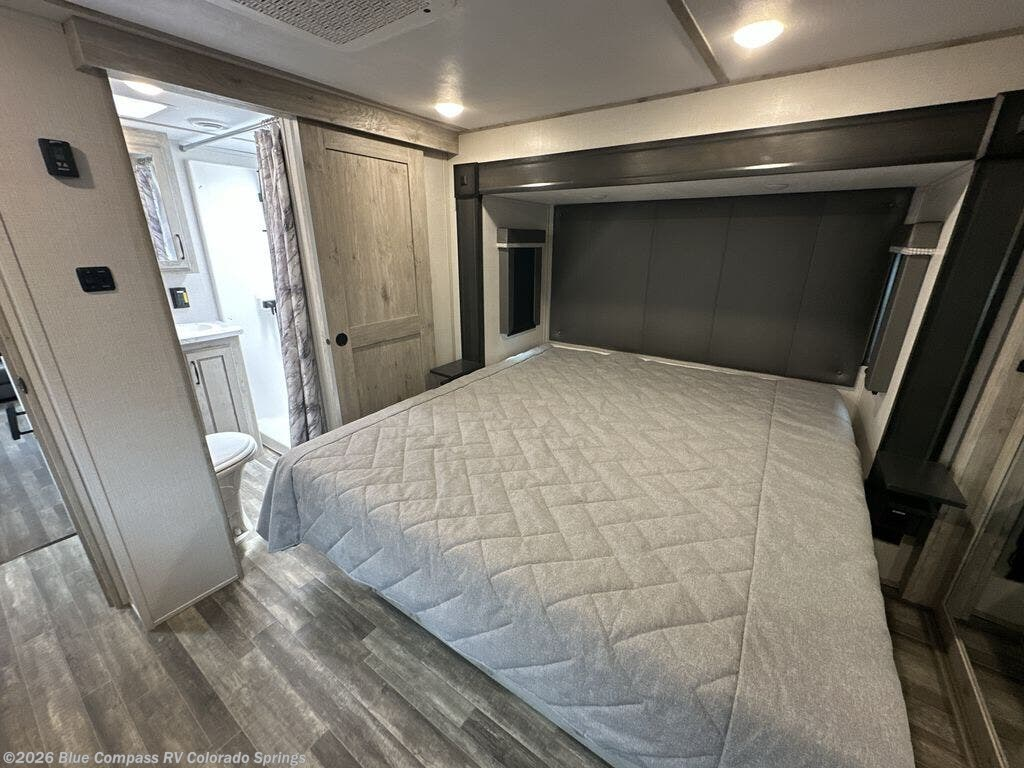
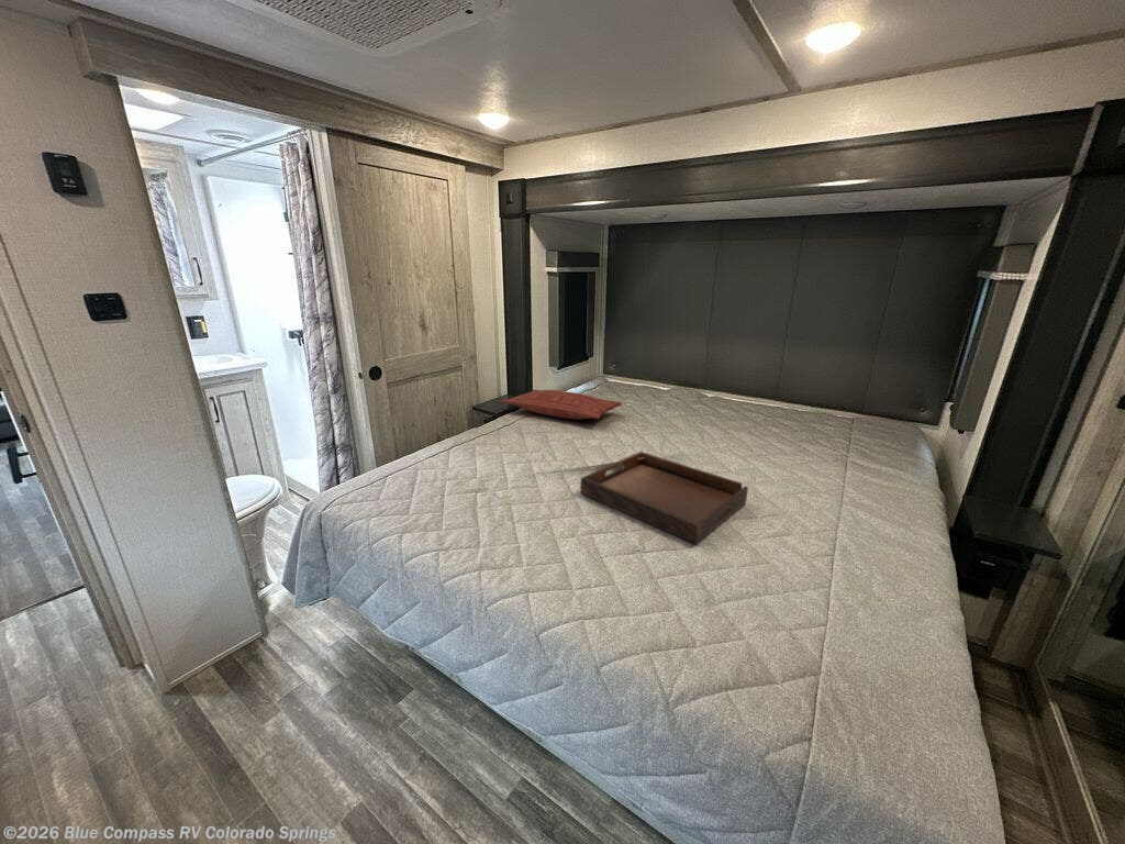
+ serving tray (664, 489)
+ pillow (561, 403)
